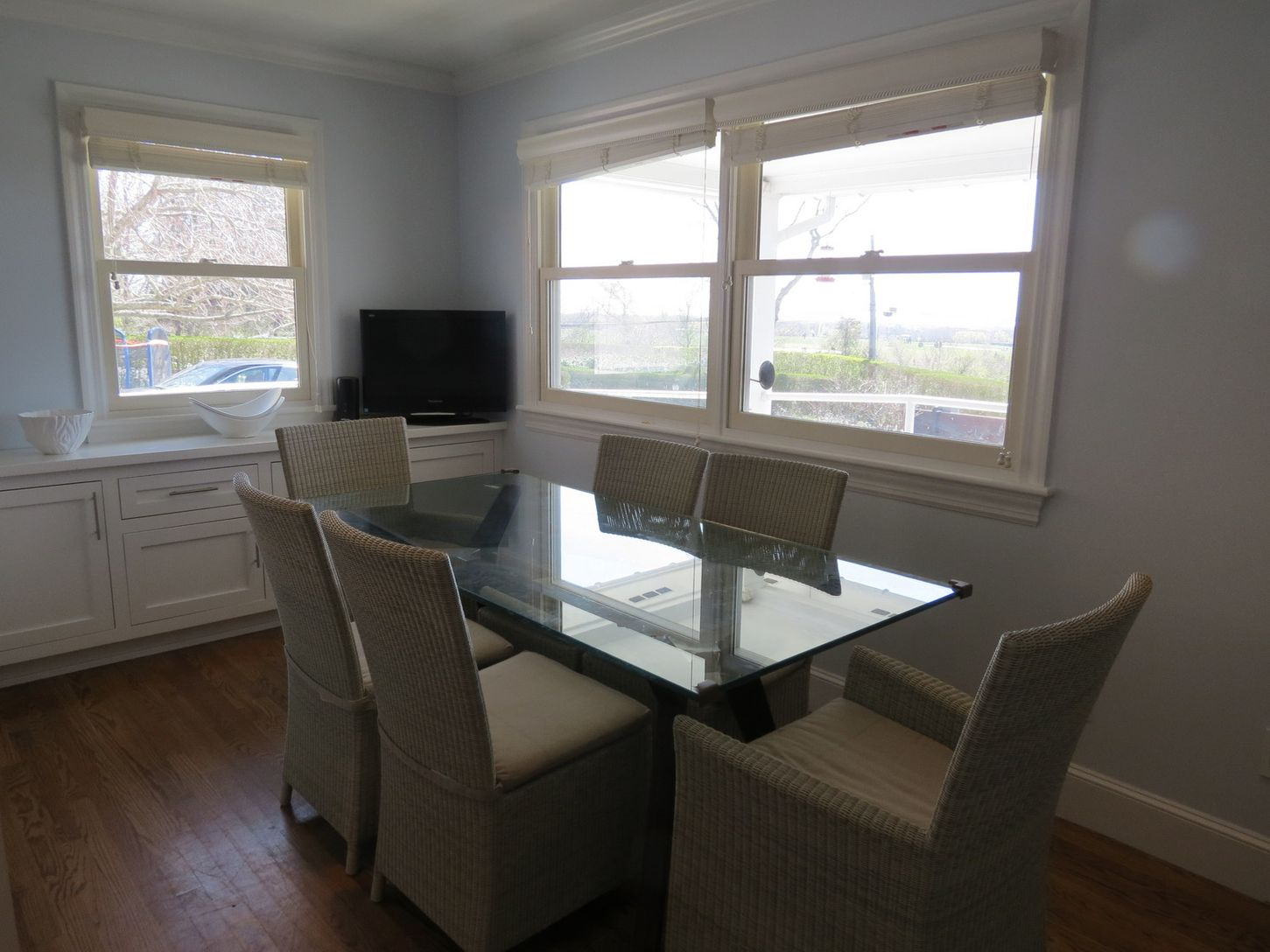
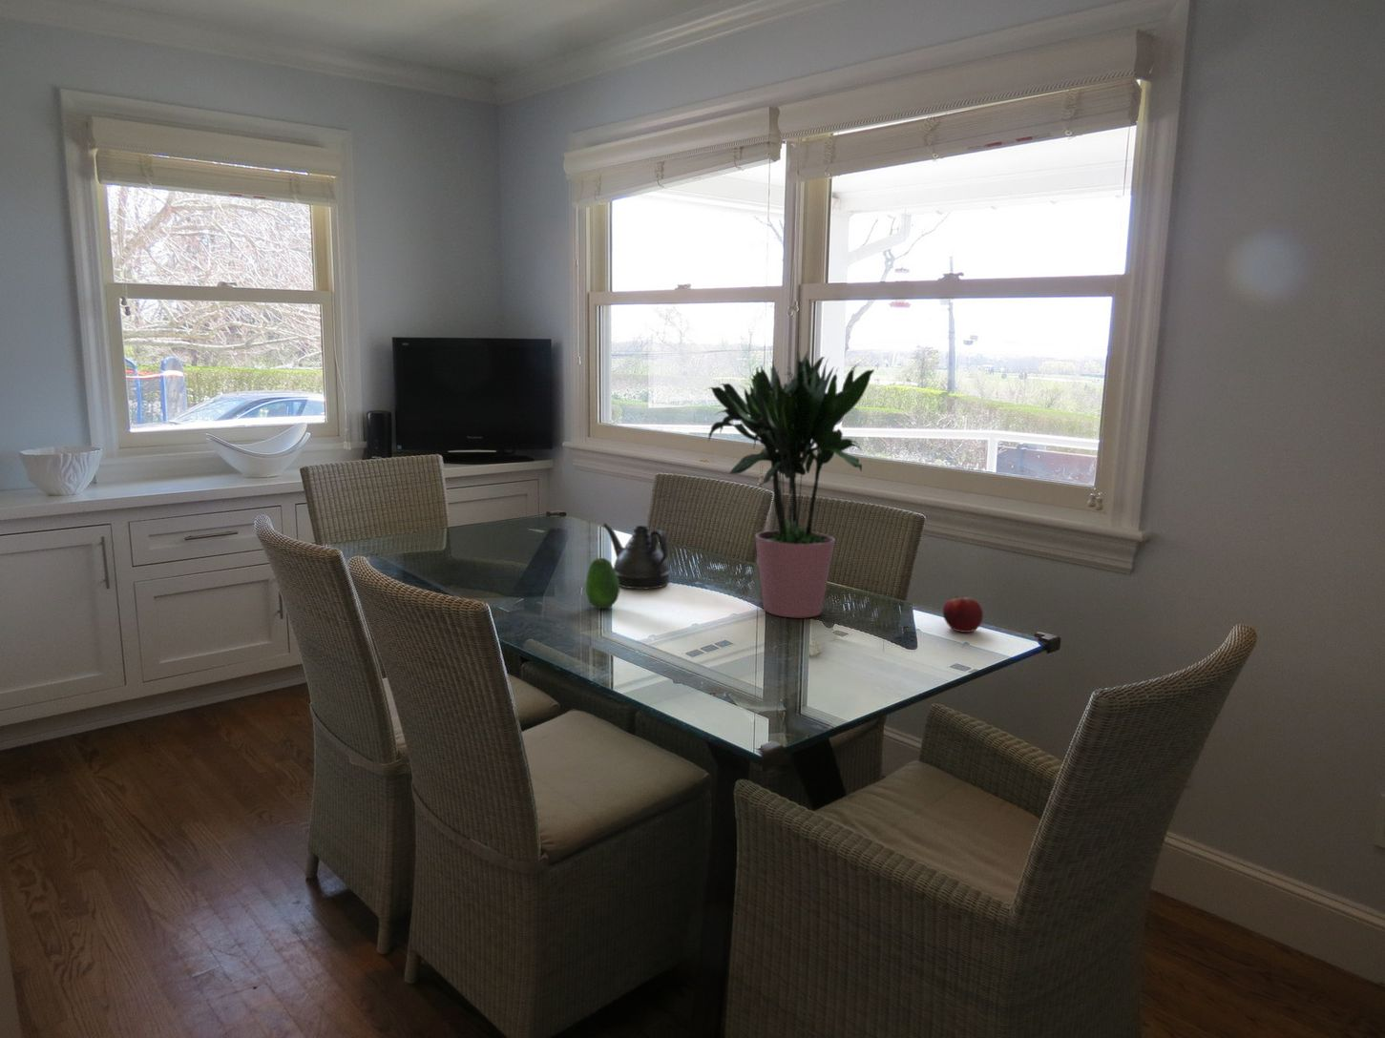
+ potted plant (774, 484)
+ teapot (634, 553)
+ fruit (602, 583)
+ fruit (962, 614)
